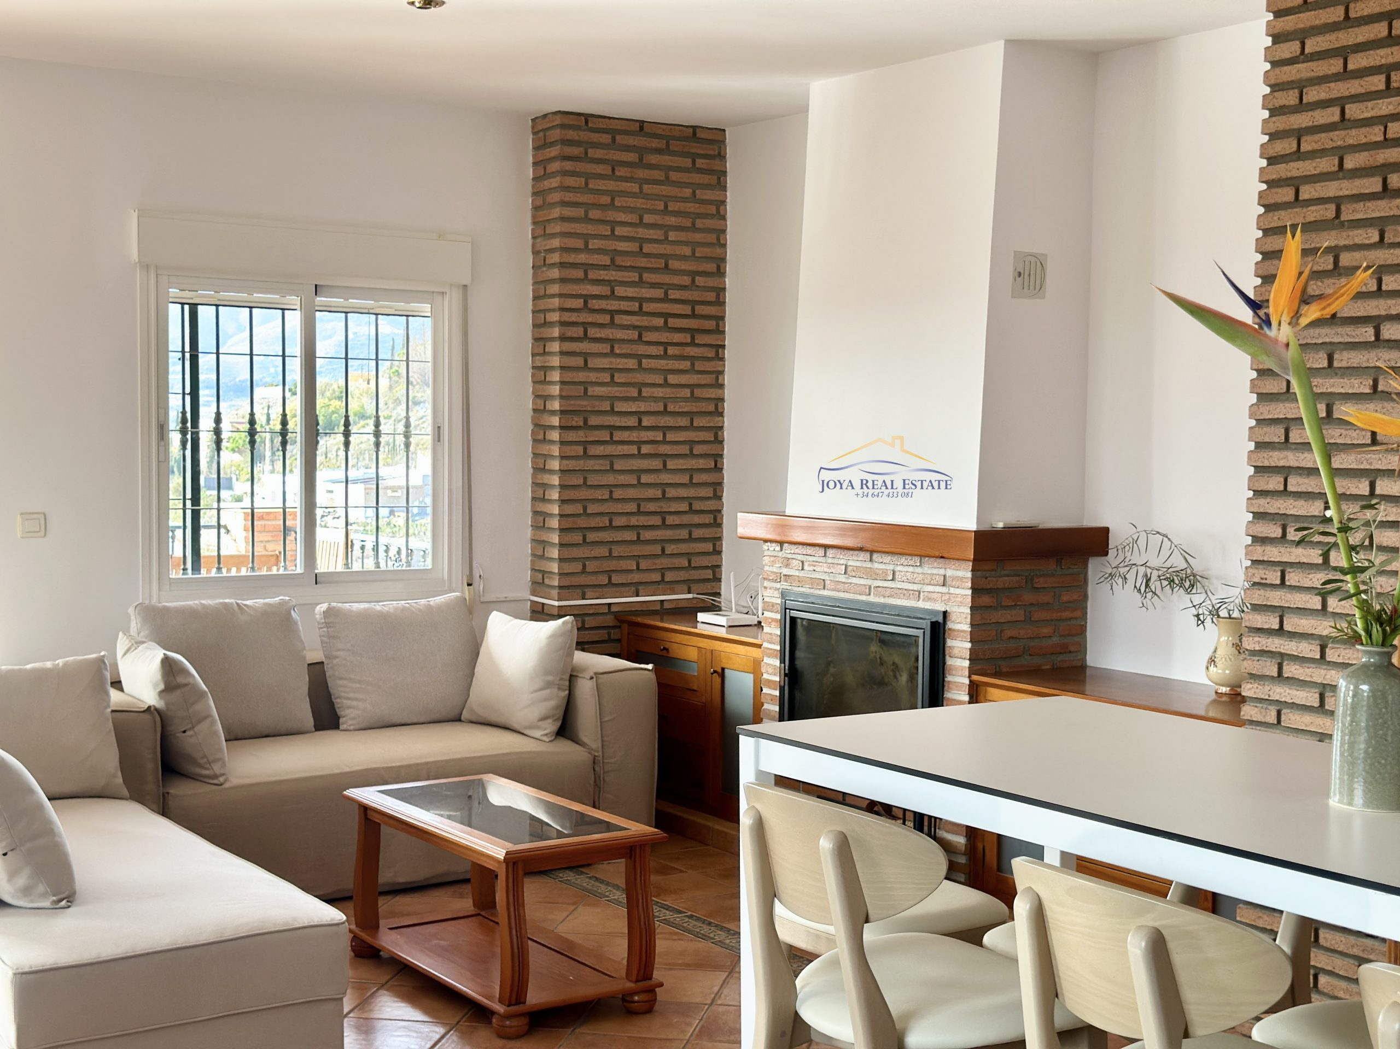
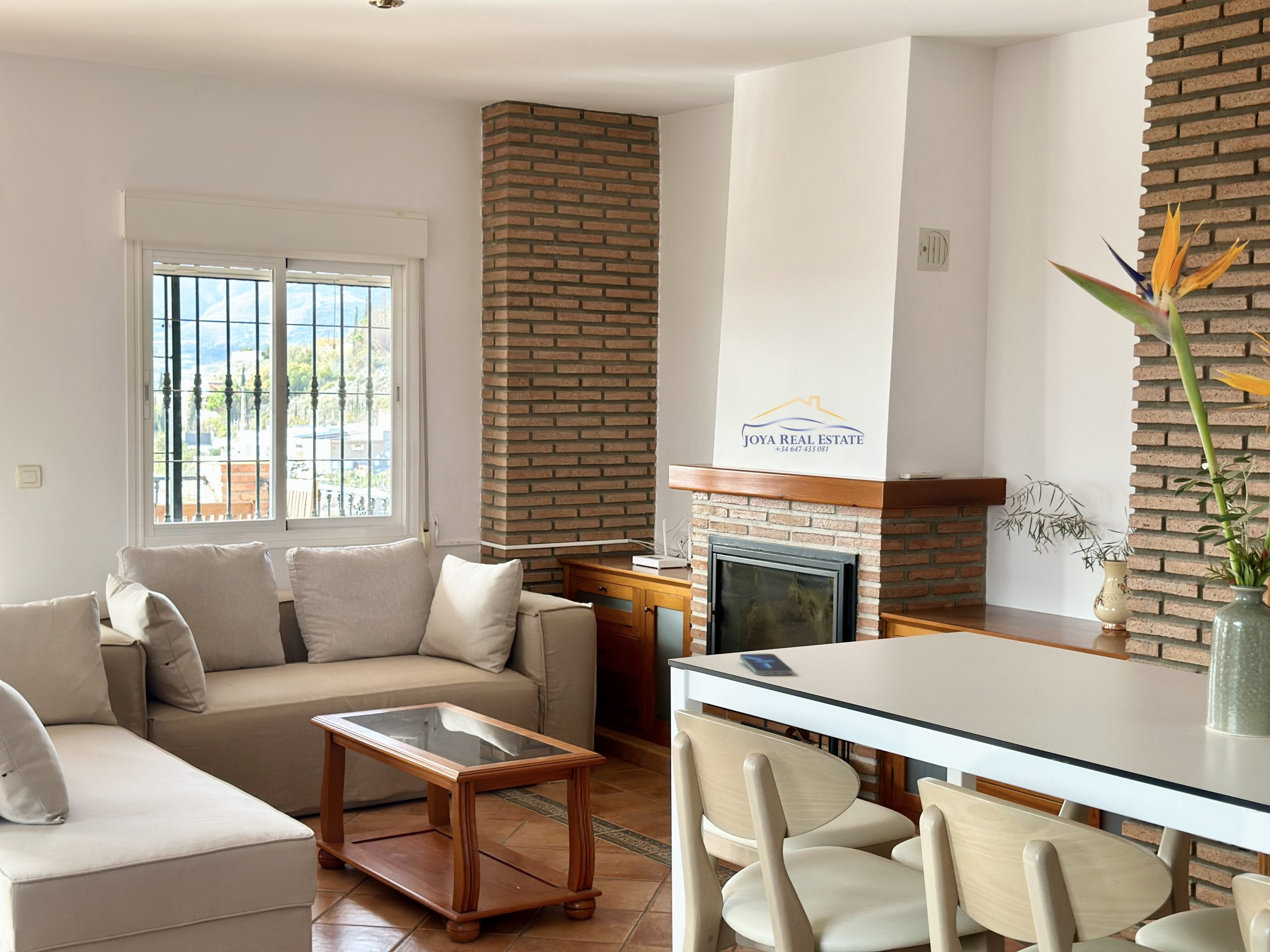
+ smartphone (765, 664)
